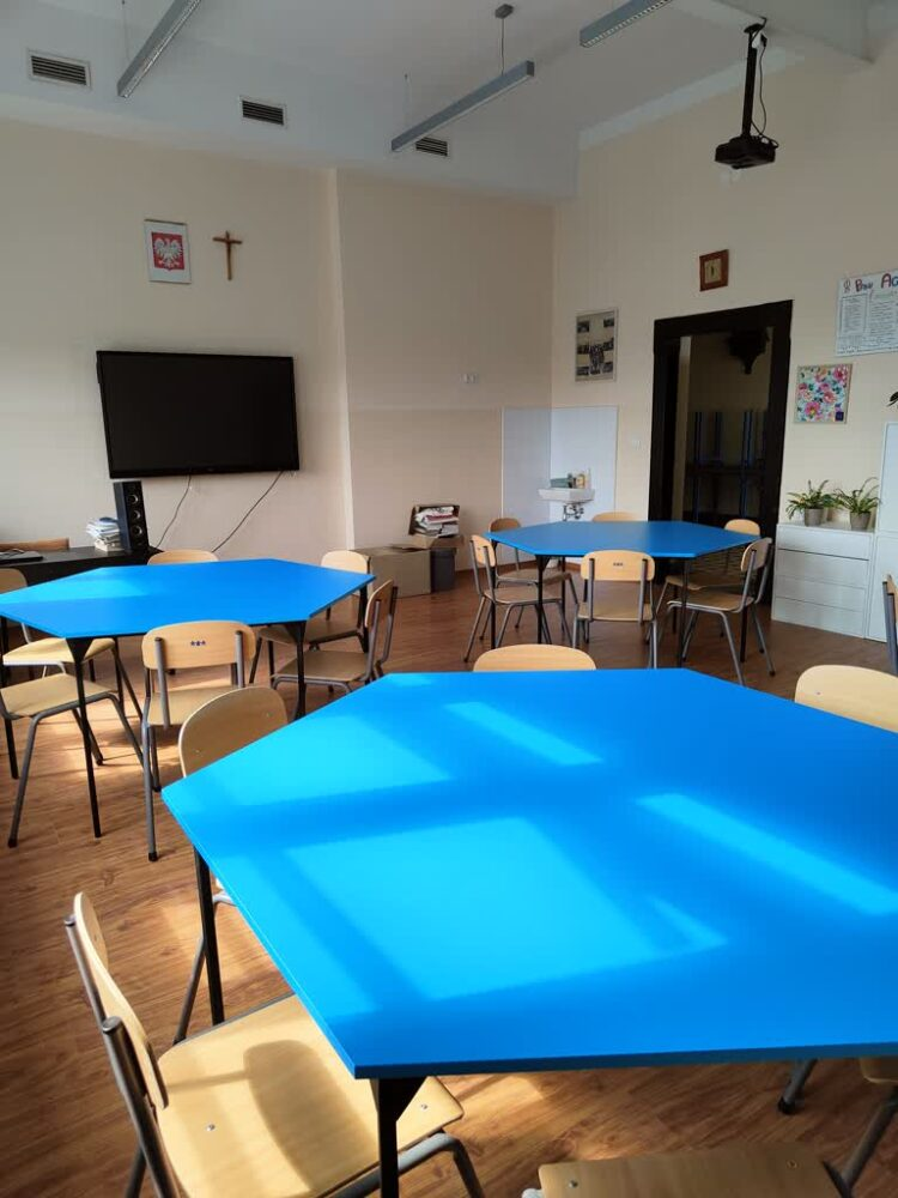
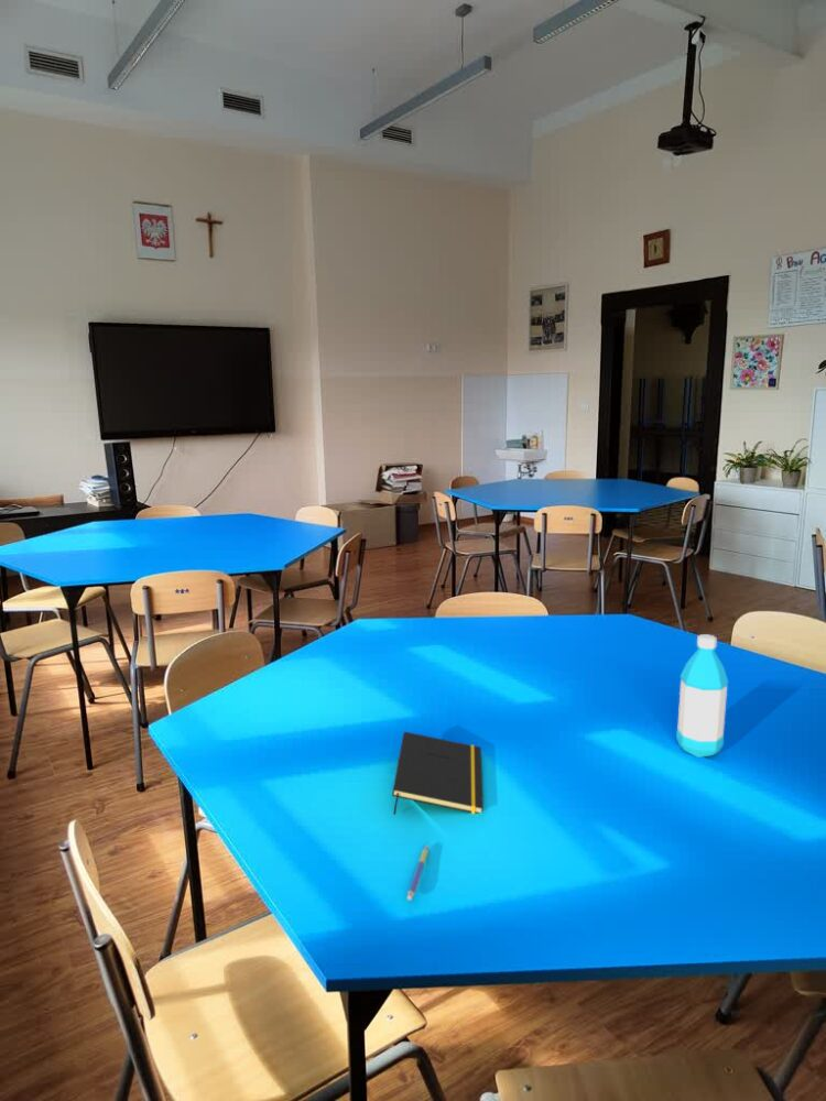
+ notepad (439, 770)
+ pen (419, 870)
+ water bottle (703, 694)
